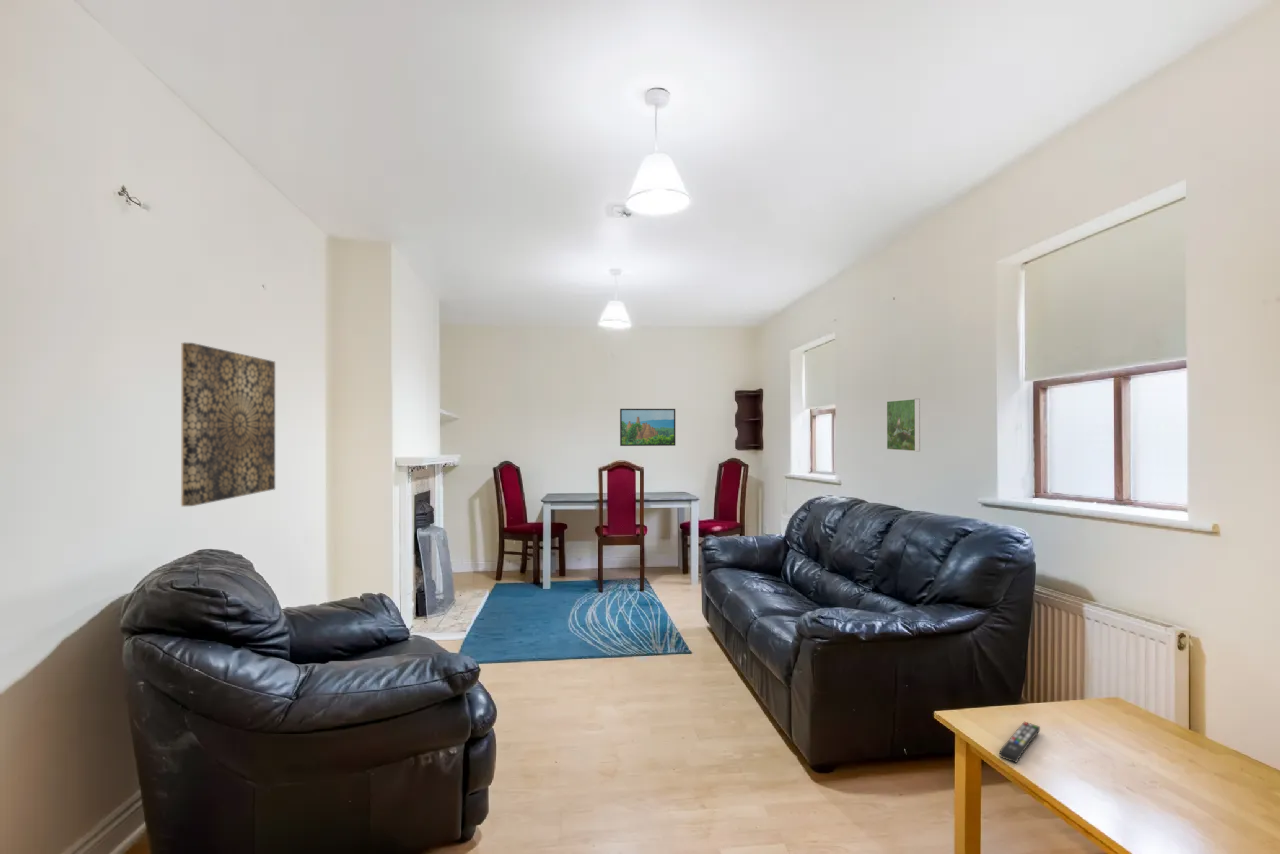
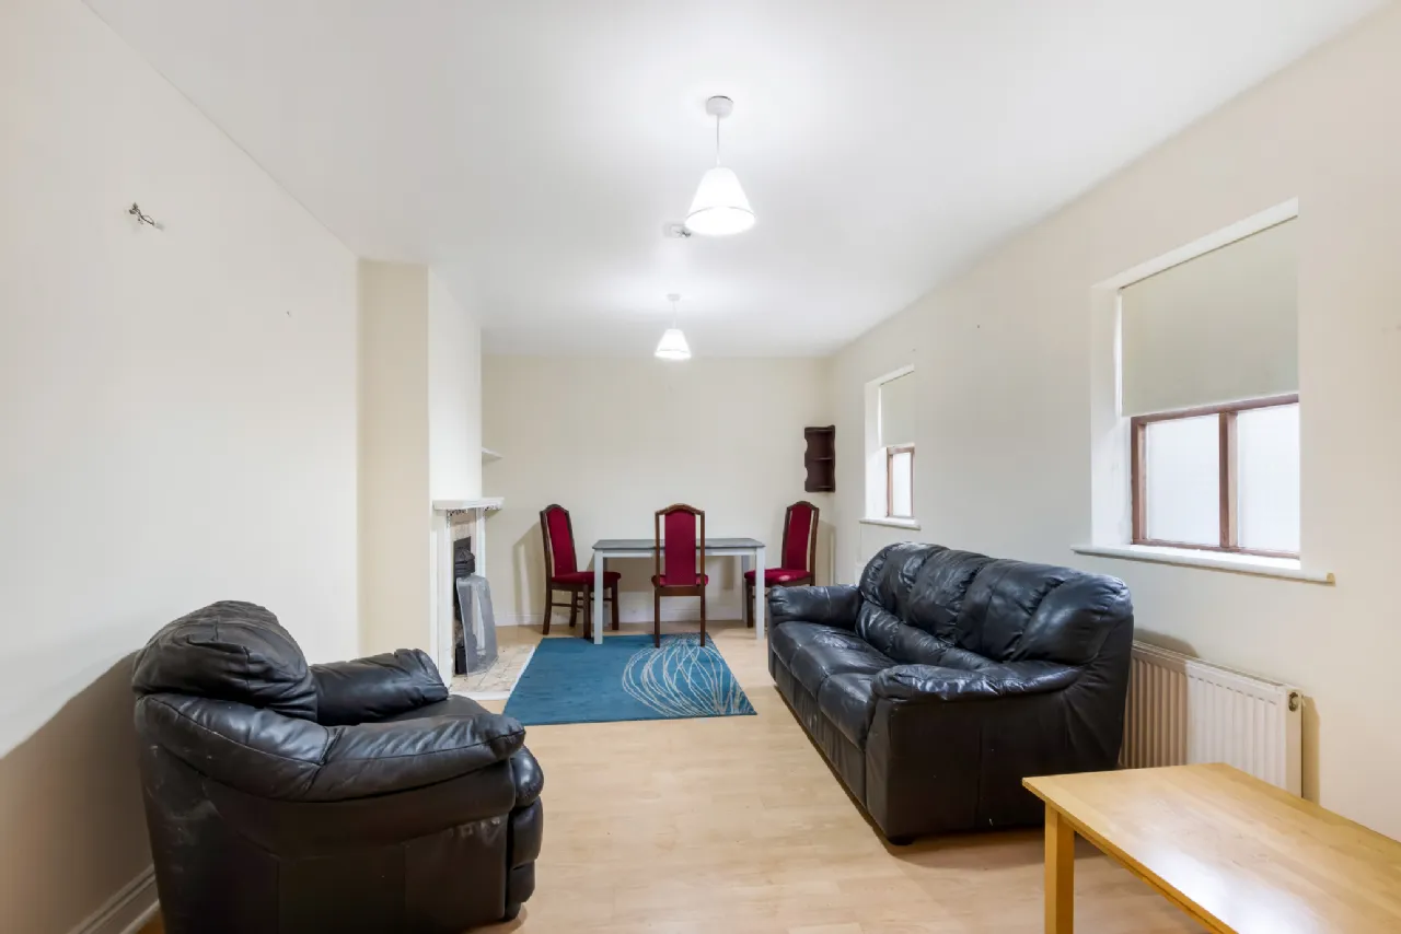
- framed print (647, 427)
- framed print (902, 425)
- remote control (1020, 740)
- wall art (234, 425)
